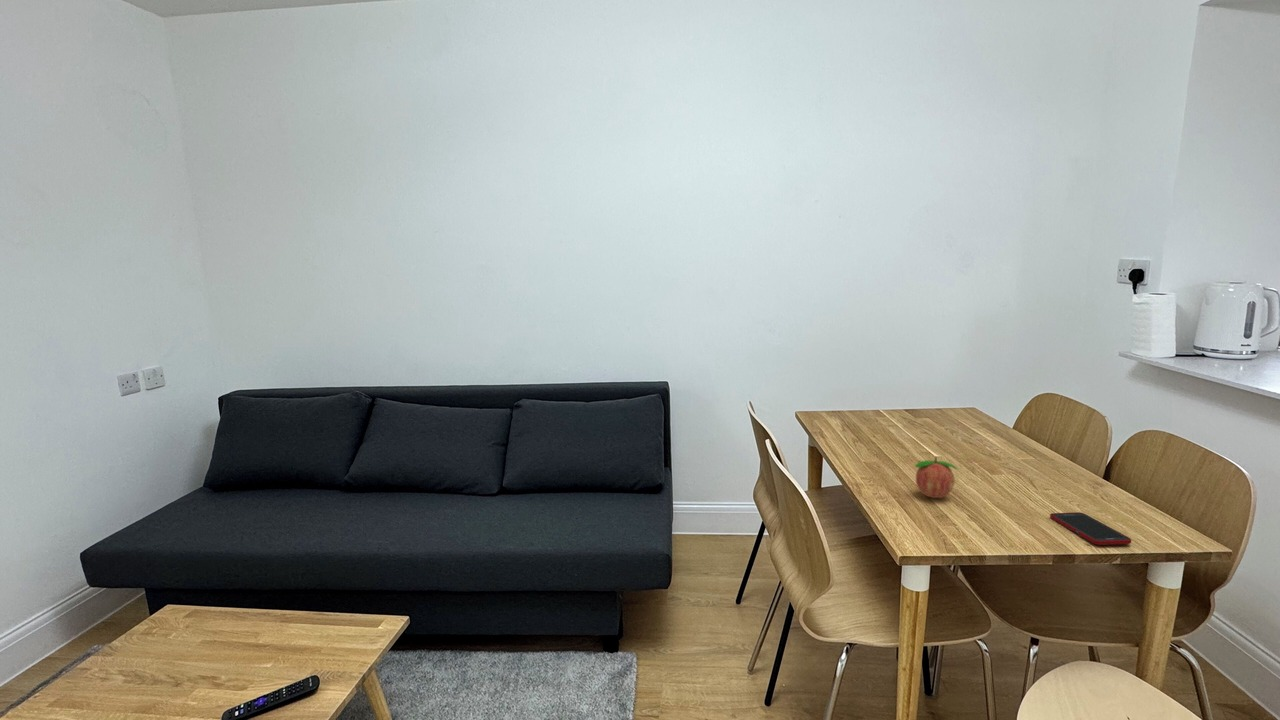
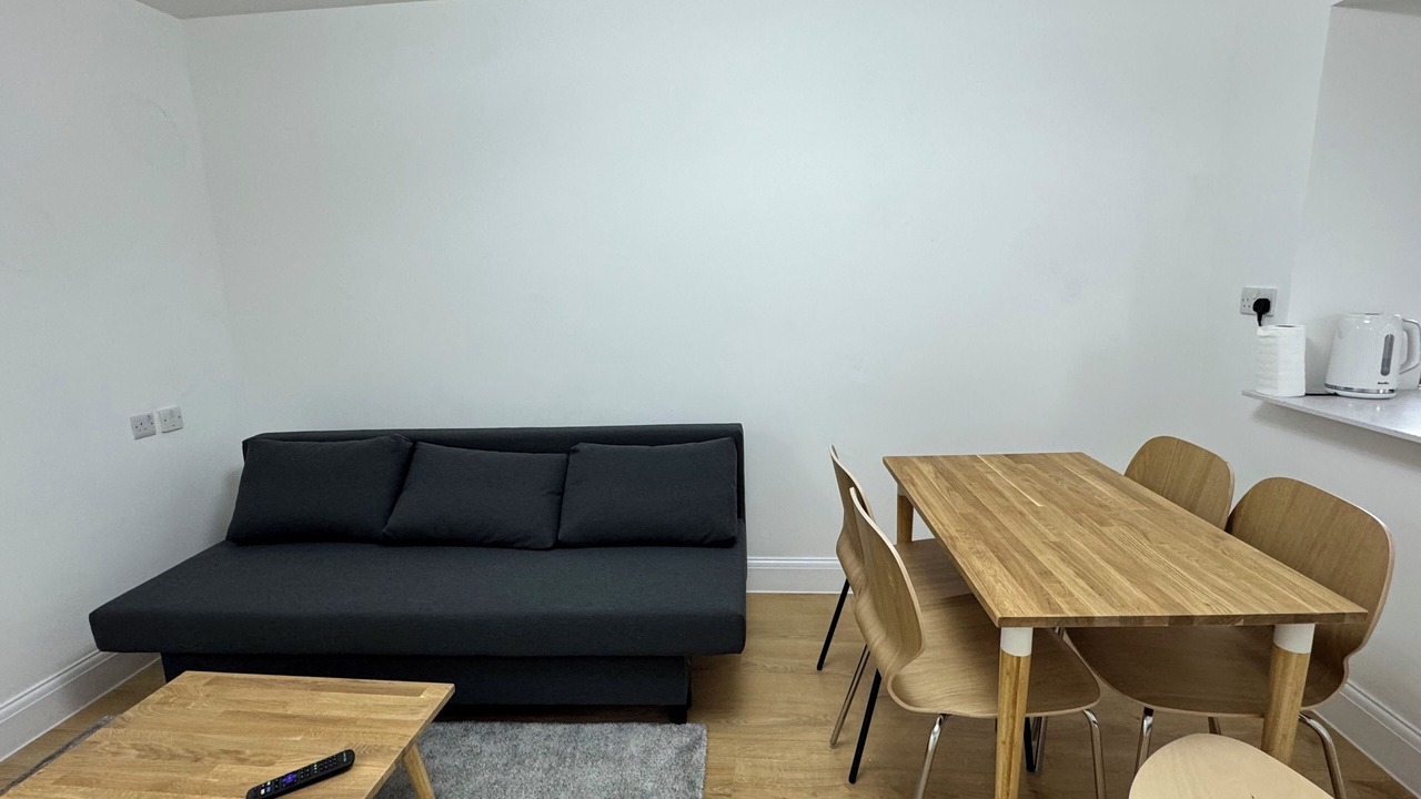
- cell phone (1088, 528)
- fruit (935, 476)
